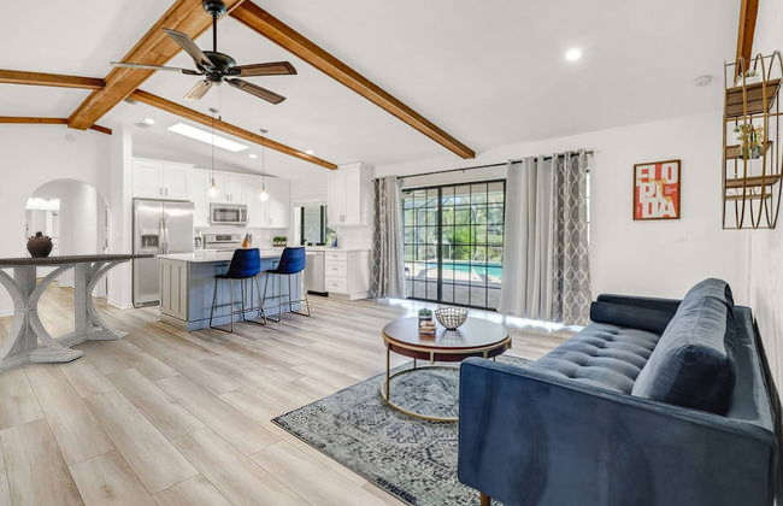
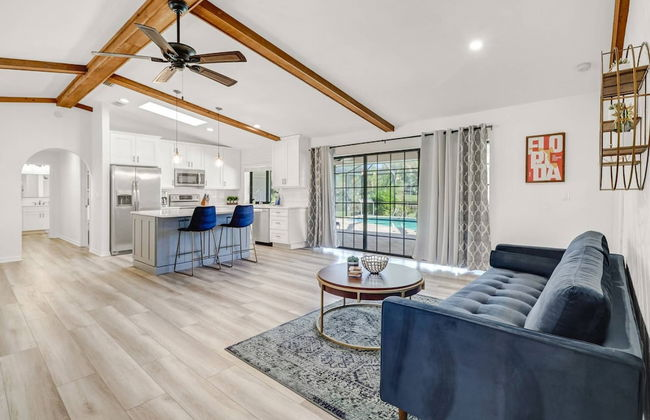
- dining table (82, 301)
- ceramic jug (40, 243)
